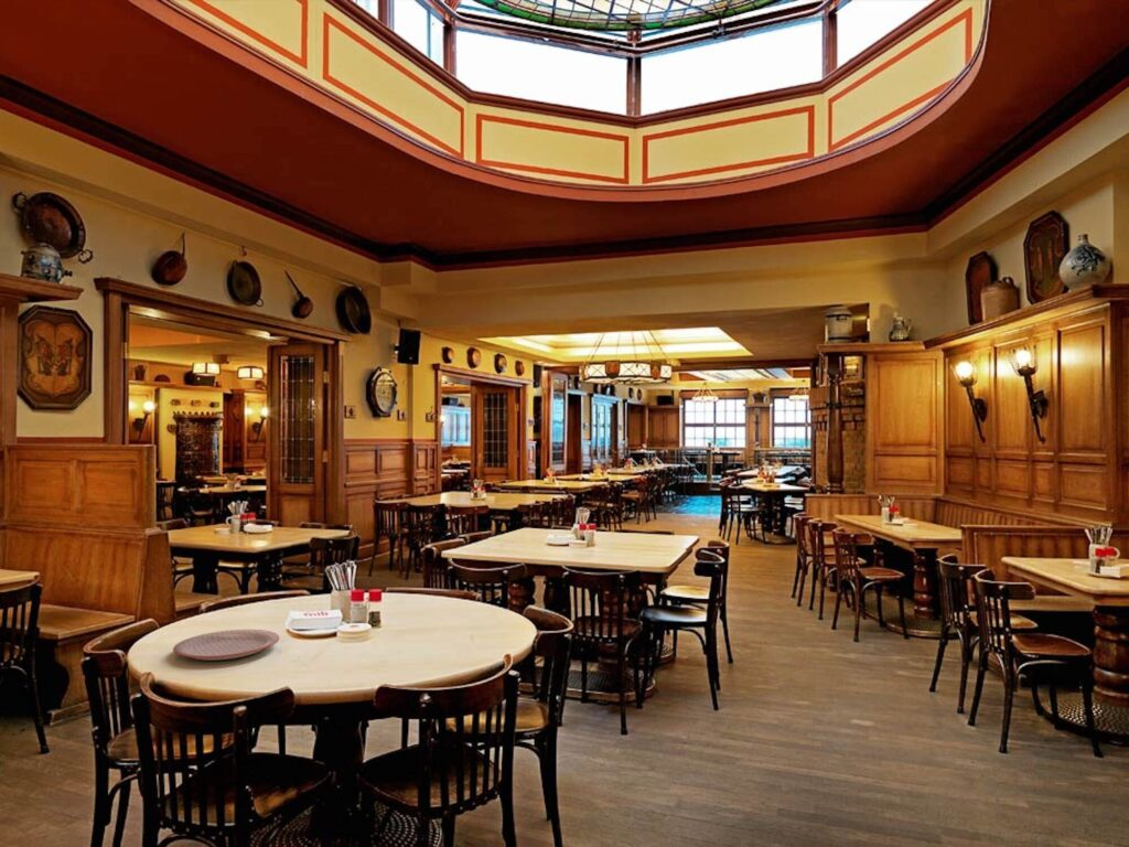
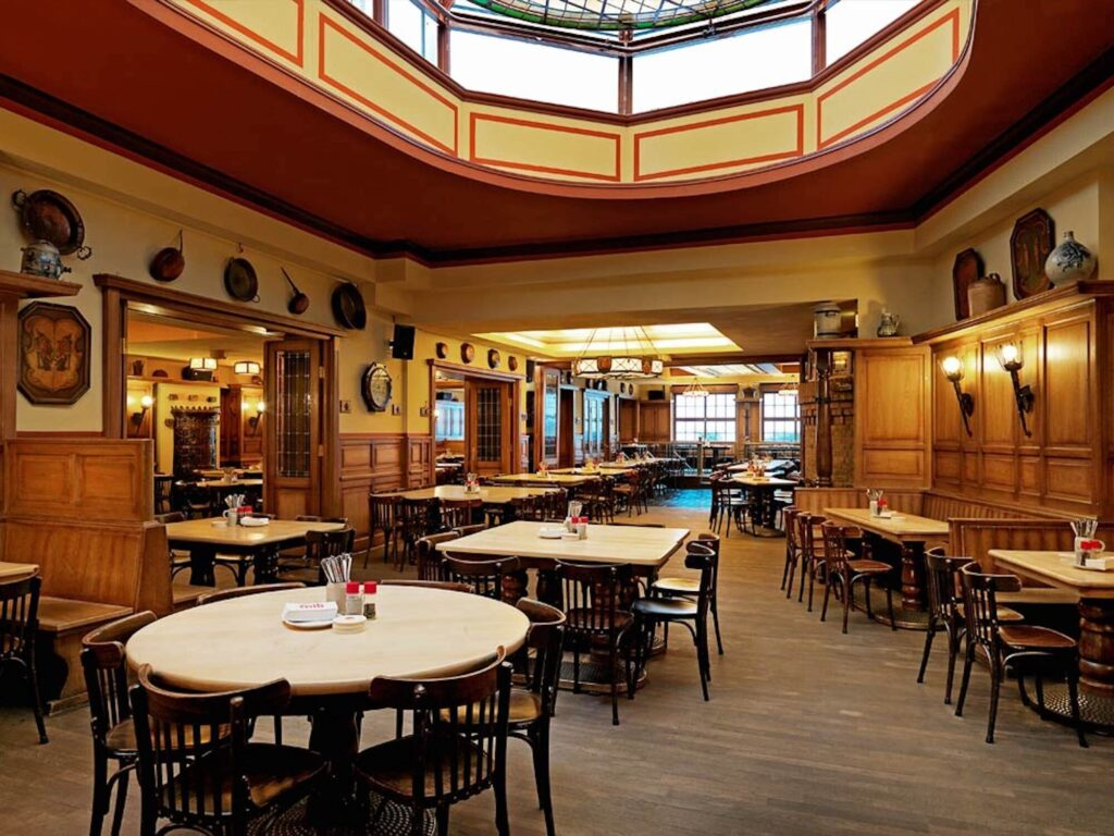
- plate (227, 645)
